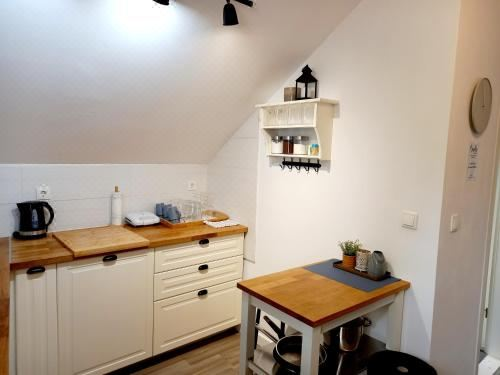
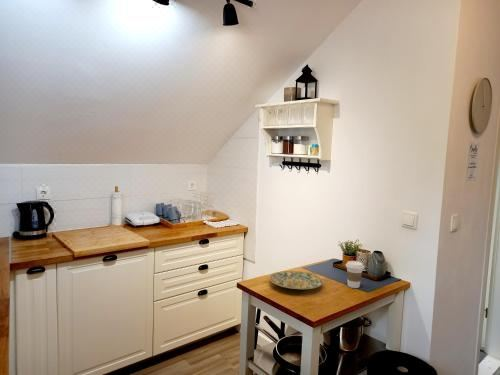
+ coffee cup (354, 274)
+ plate (295, 281)
